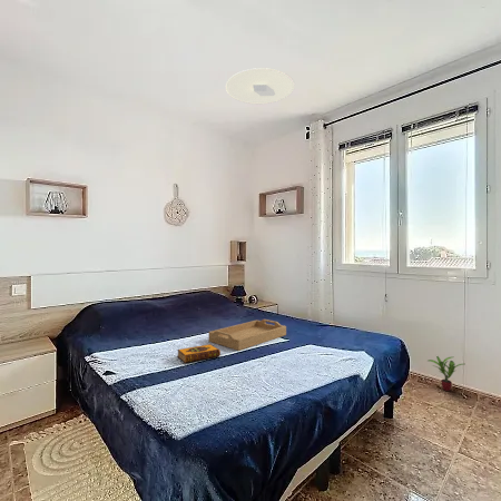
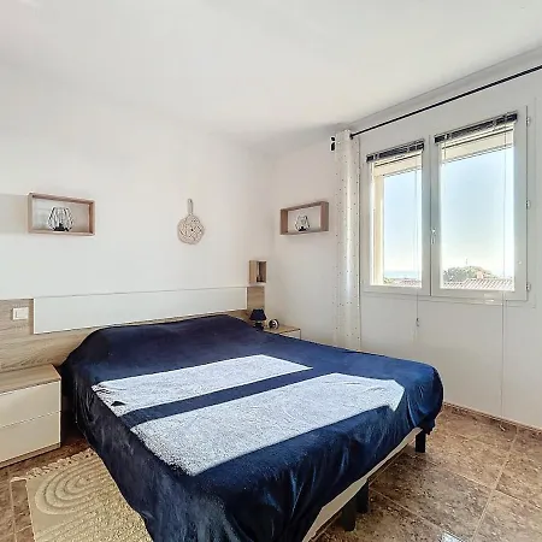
- serving tray (248, 332)
- hardback book (198, 353)
- potted plant (445, 374)
- ceiling light (259, 85)
